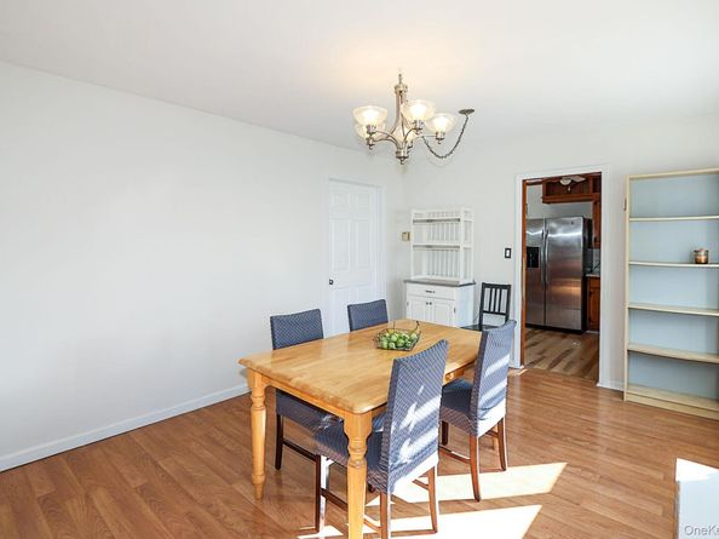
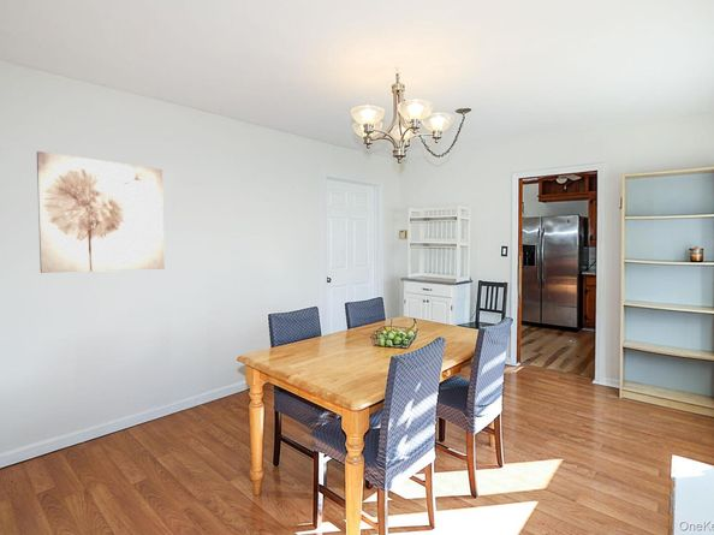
+ wall art (106, 216)
